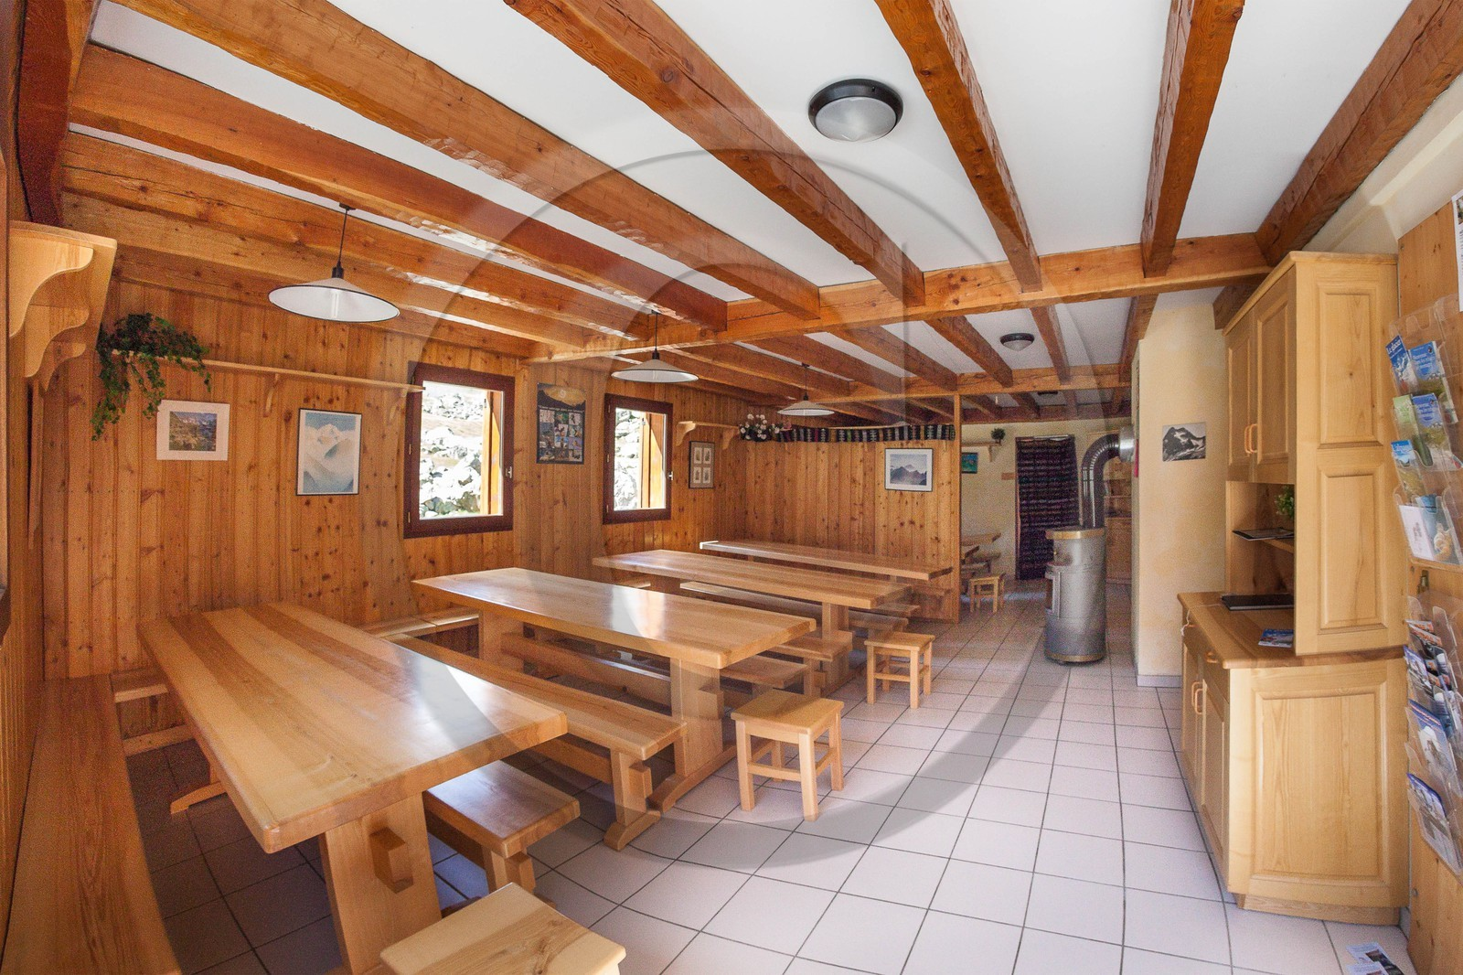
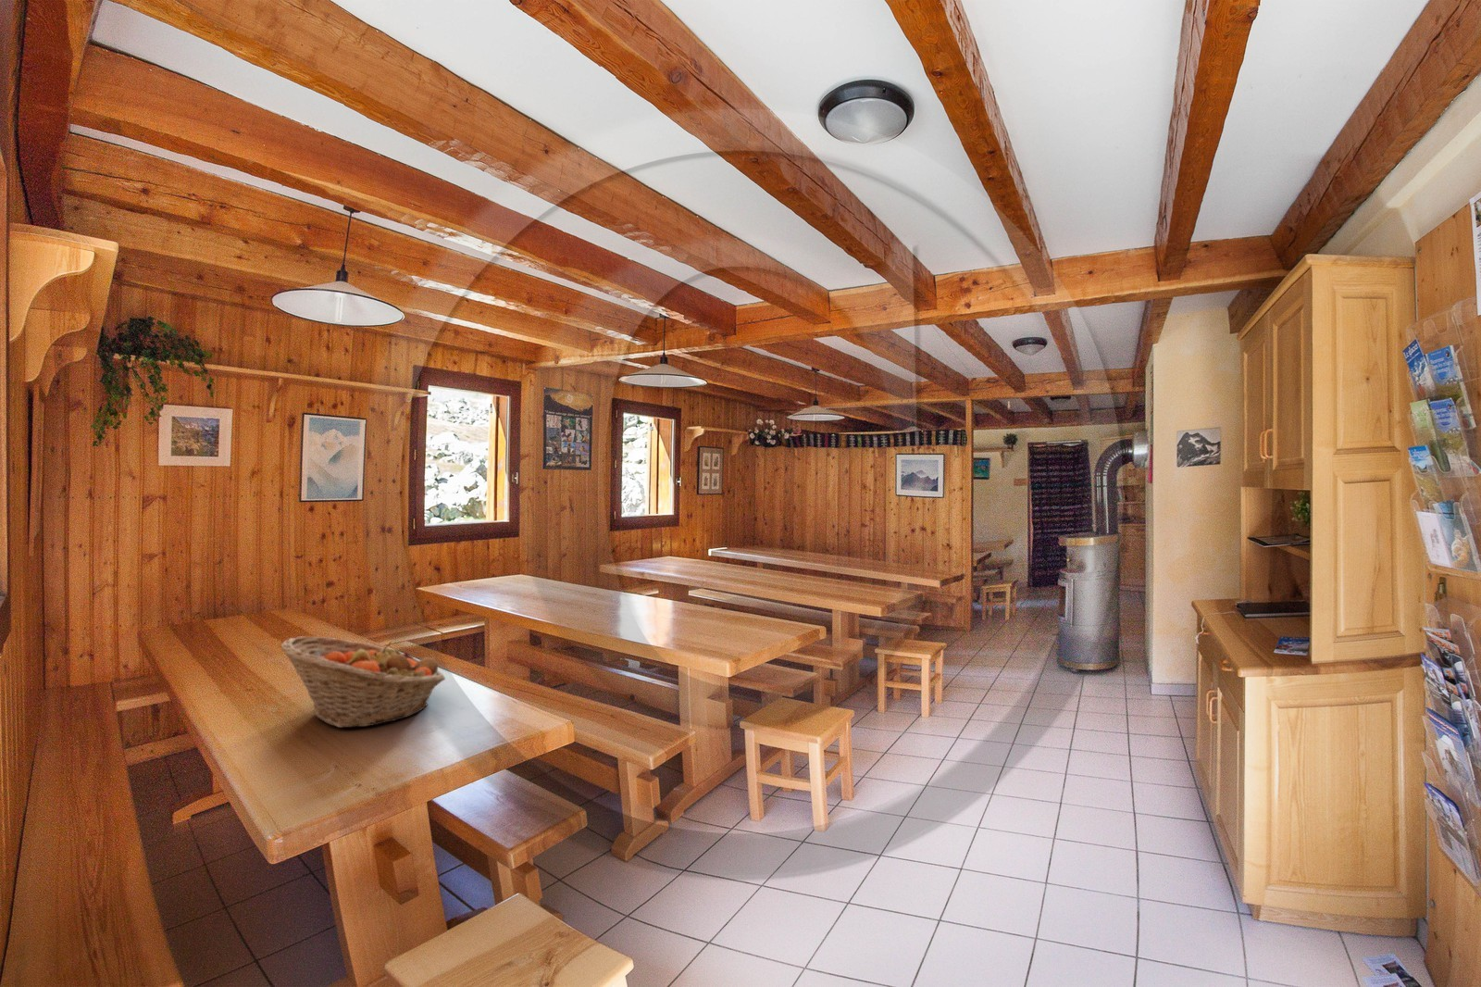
+ fruit basket (364, 672)
